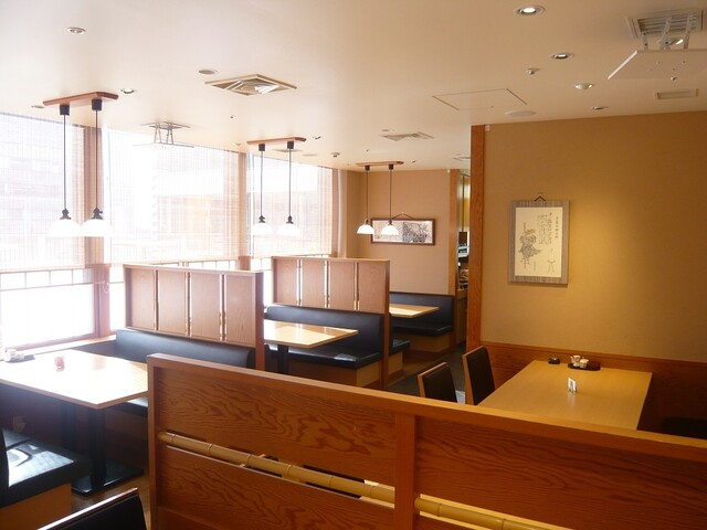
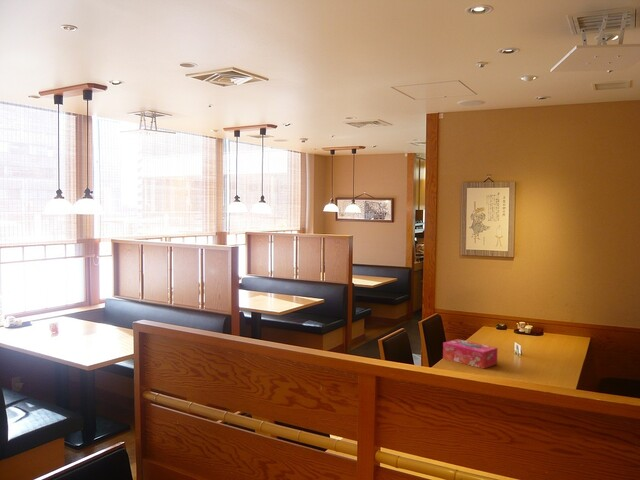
+ tissue box (469, 353)
